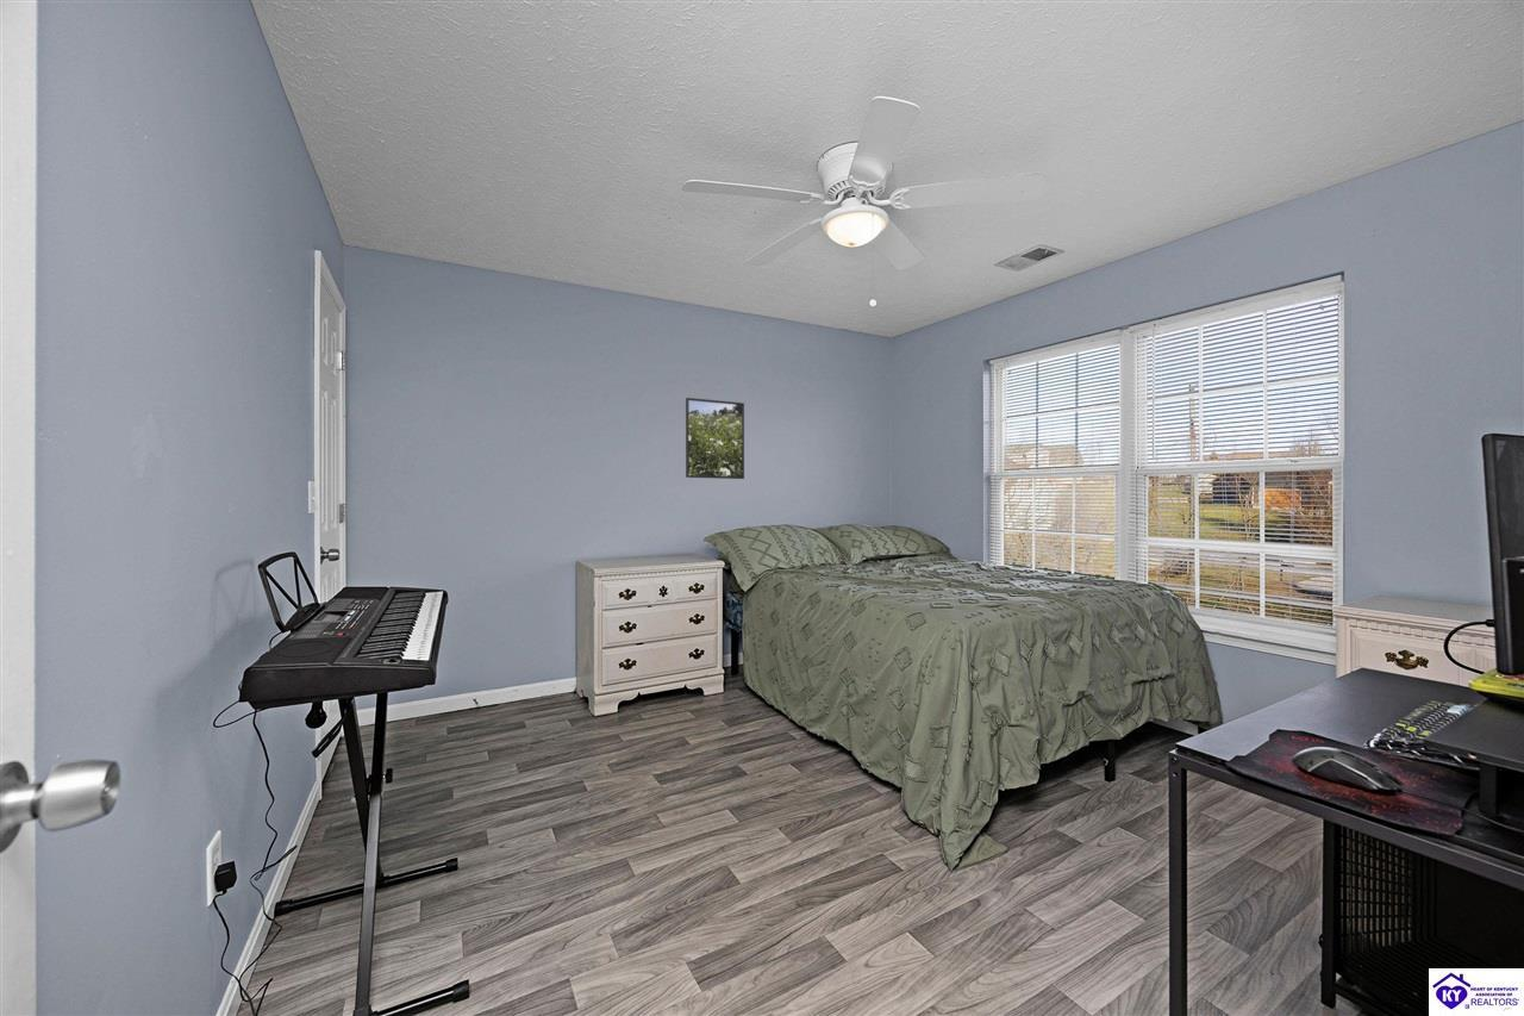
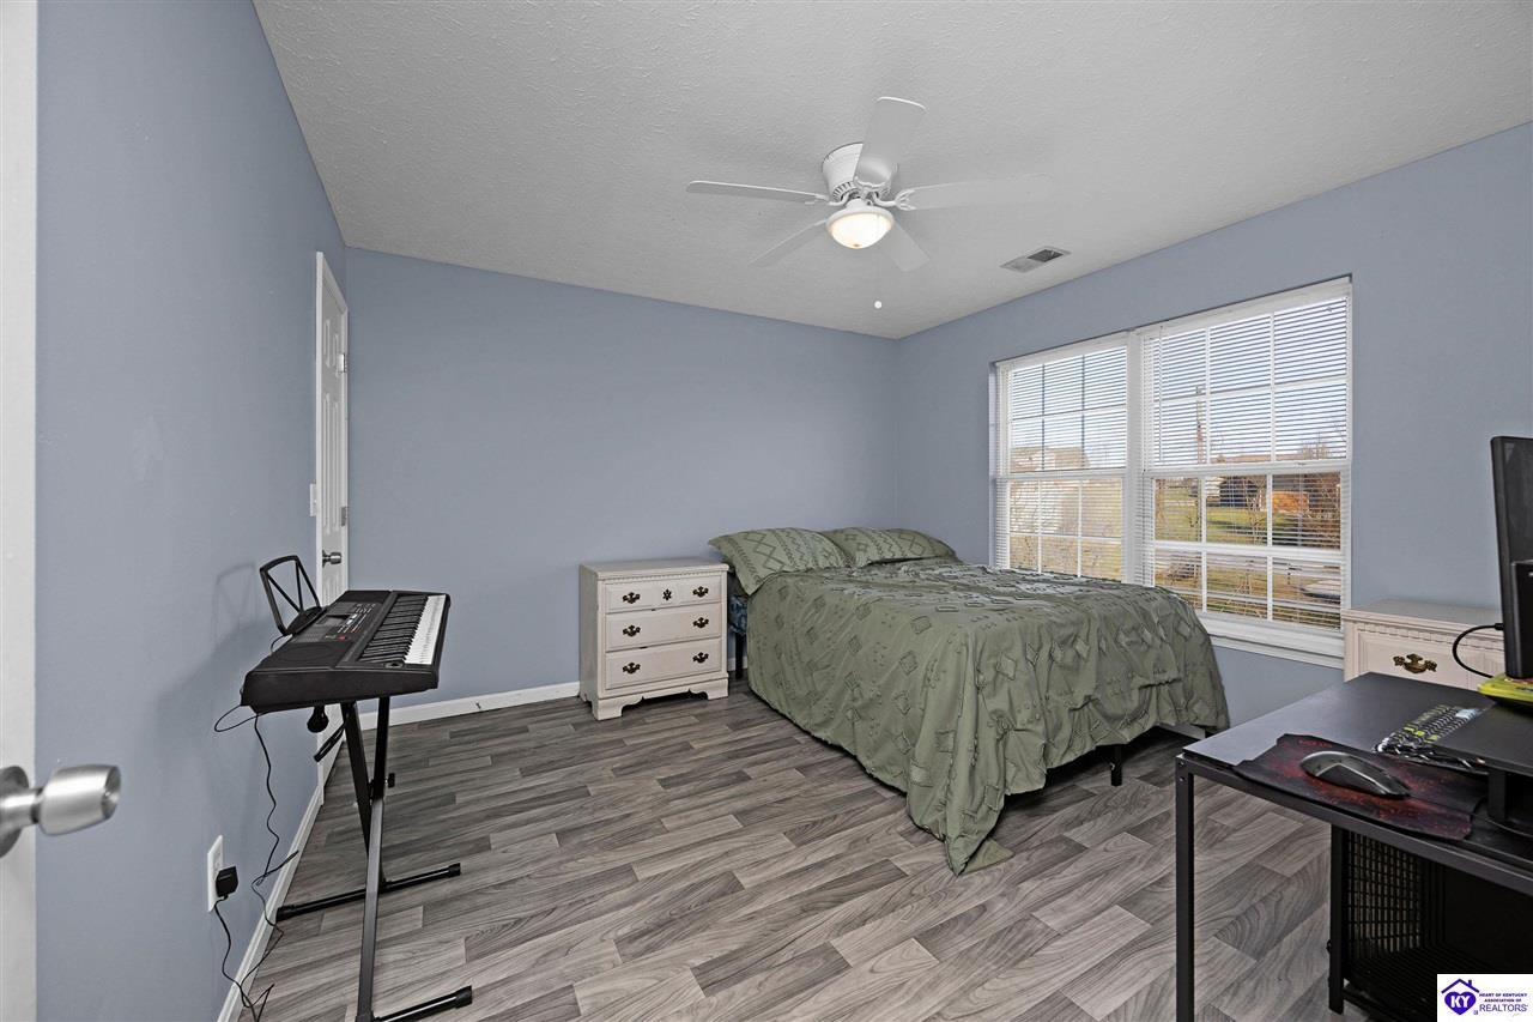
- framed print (716, 438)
